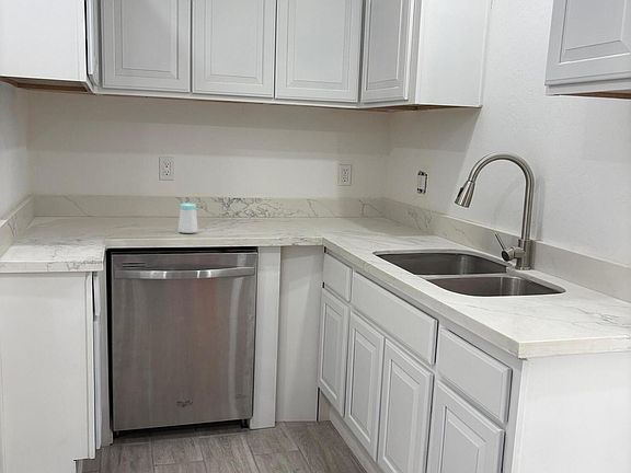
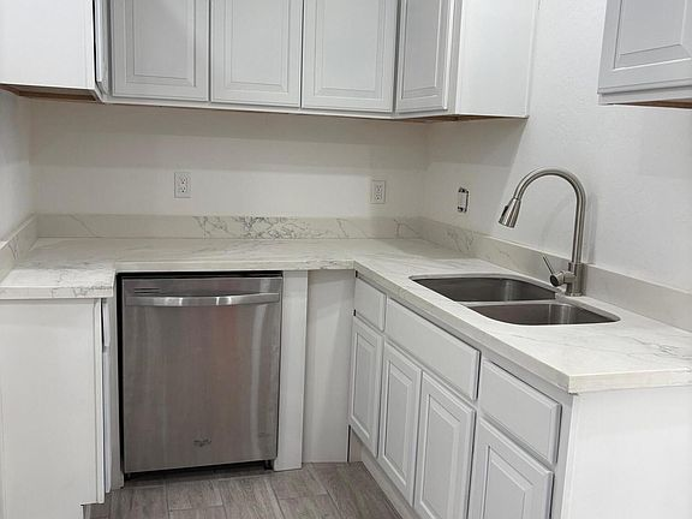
- salt shaker (187, 218)
